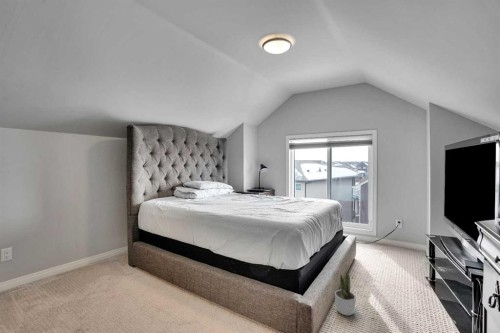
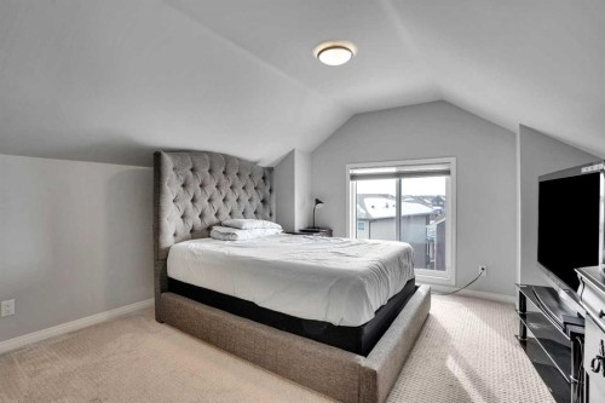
- potted plant (345, 288)
